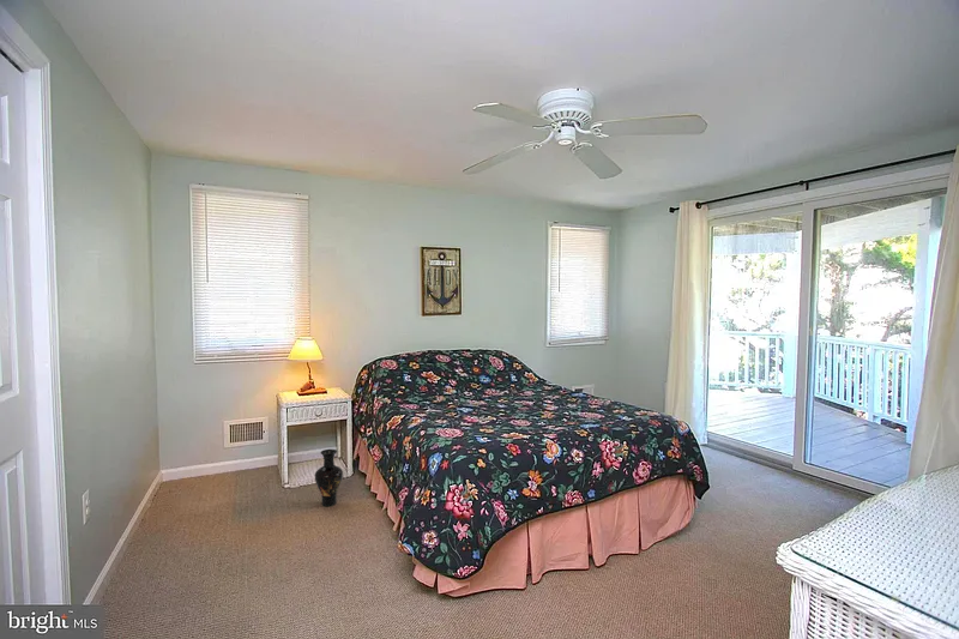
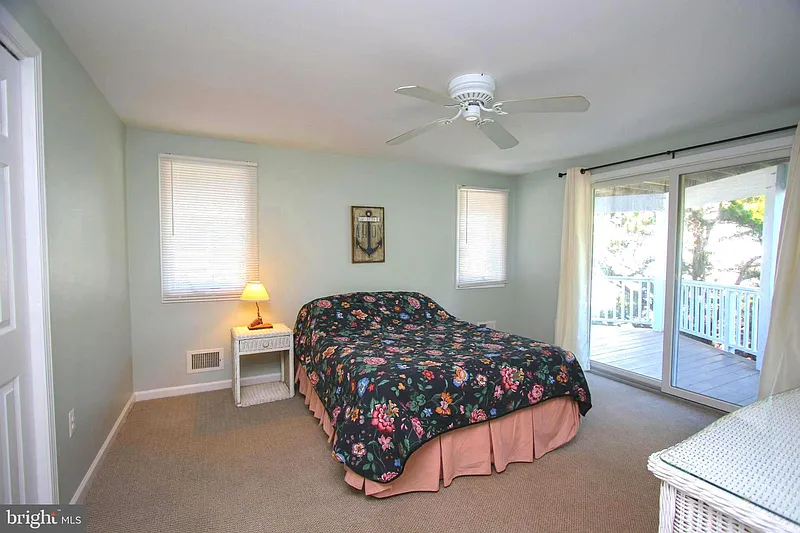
- vase (328, 477)
